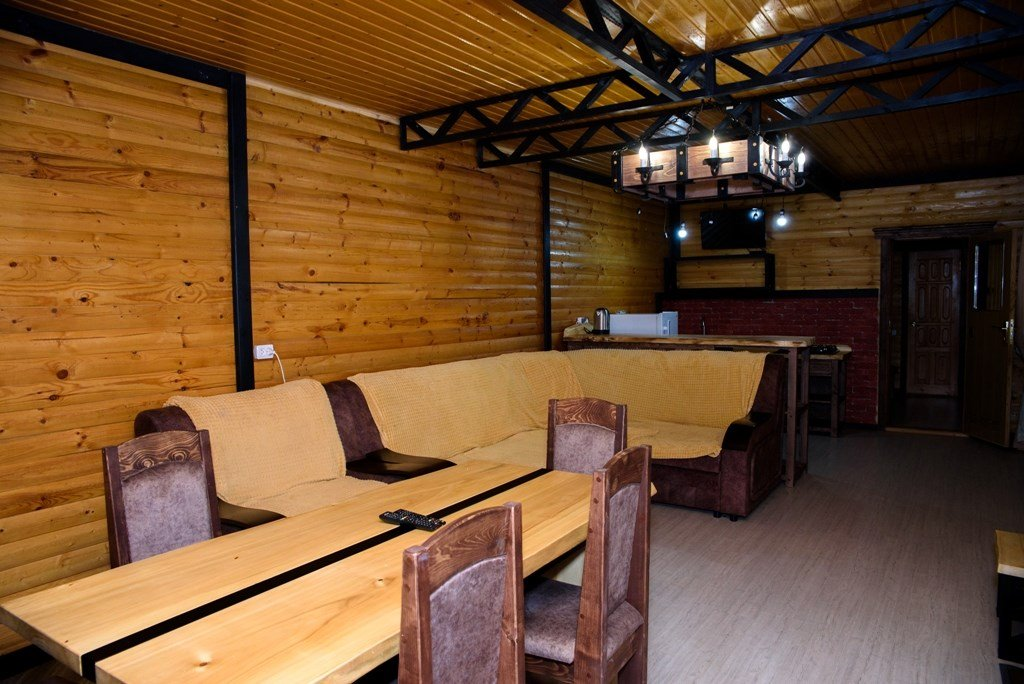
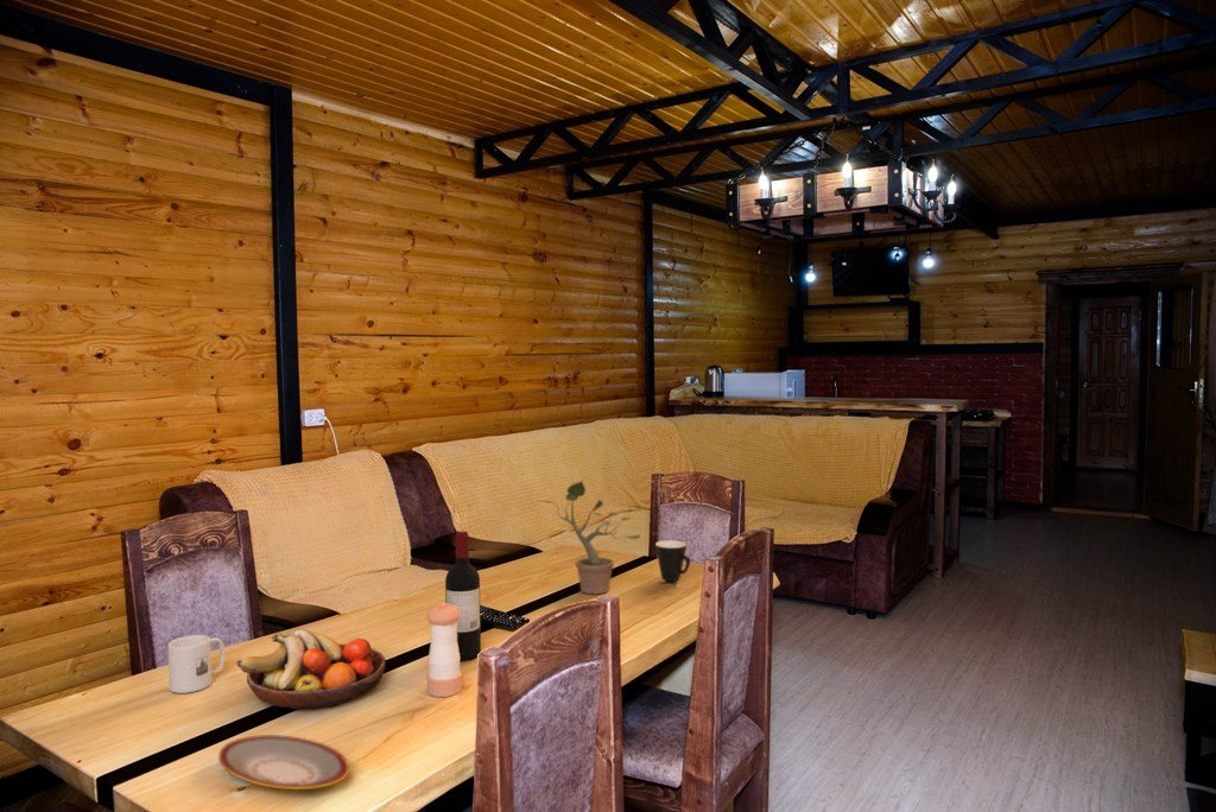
+ plate (283, 766)
+ pepper shaker (443, 646)
+ mug (197, 660)
+ mug (673, 563)
+ fruit bowl (316, 661)
+ potted plant (590, 533)
+ wine bottle (462, 594)
